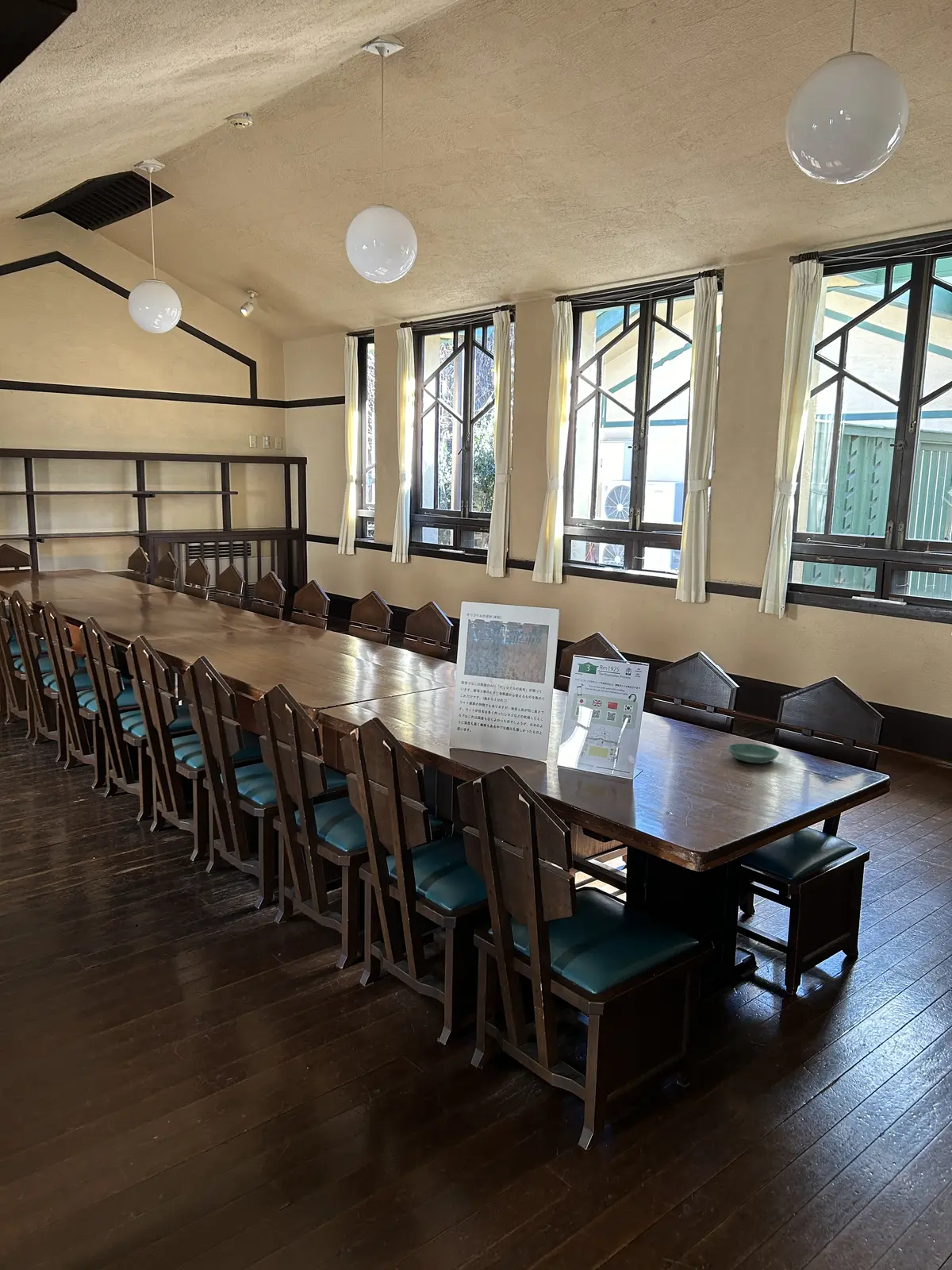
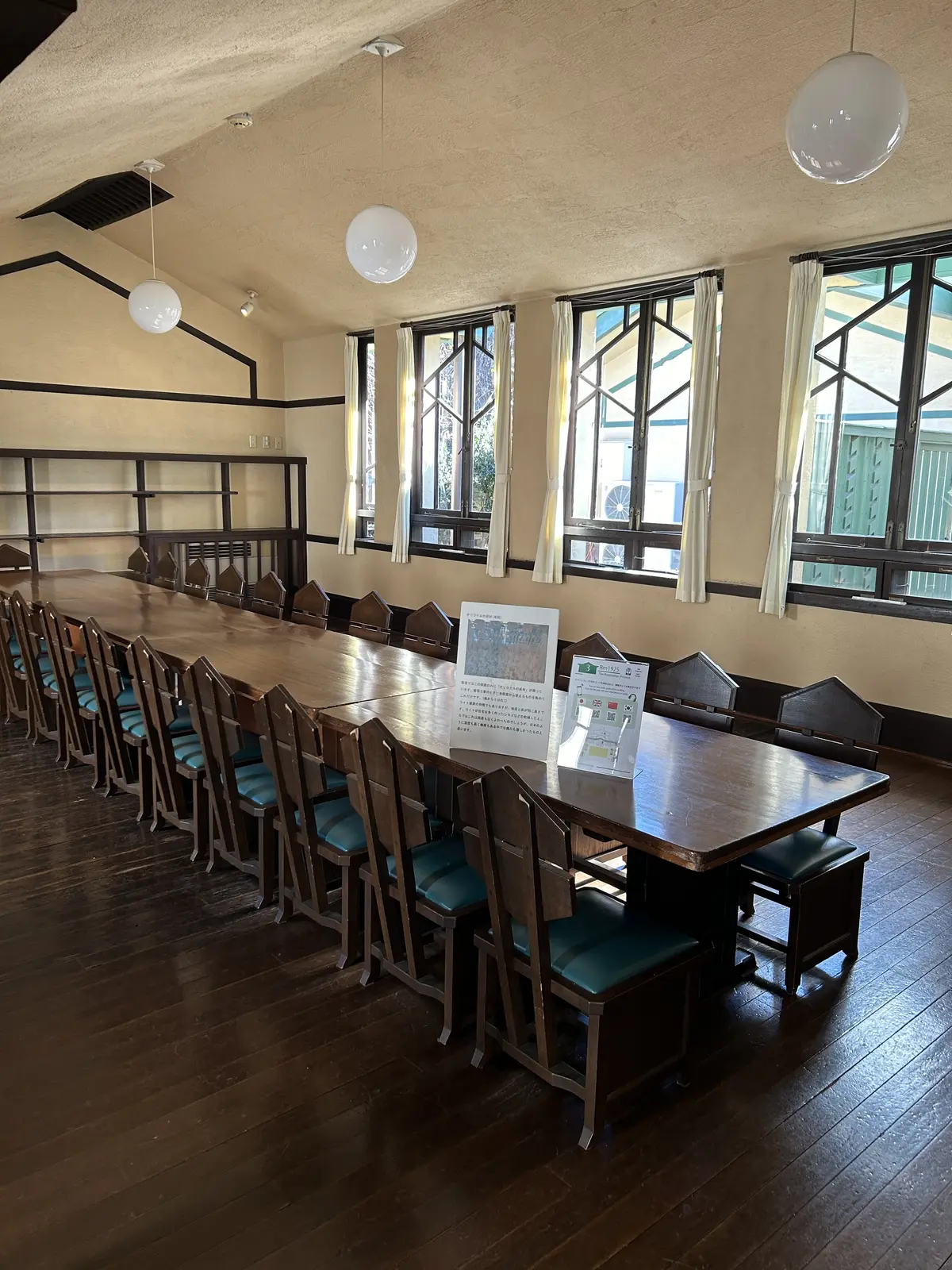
- saucer (753, 754)
